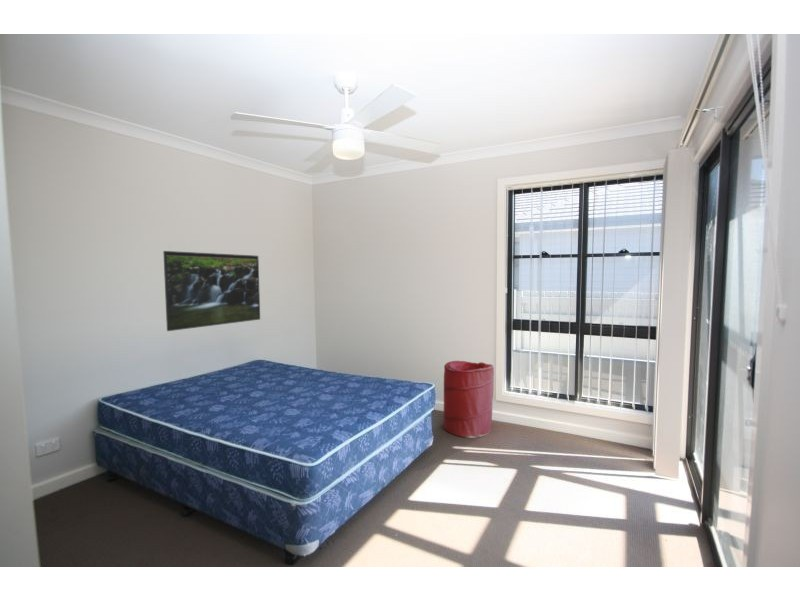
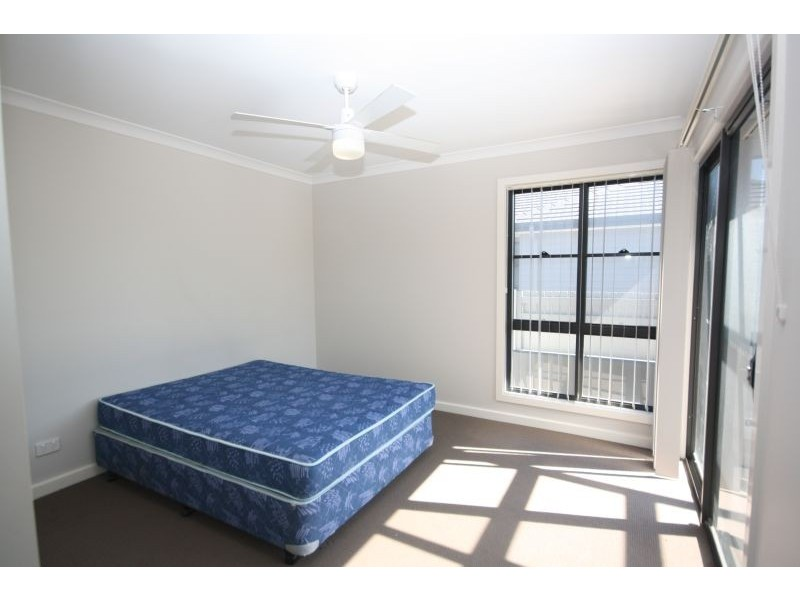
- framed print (217, 289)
- laundry hamper (468, 395)
